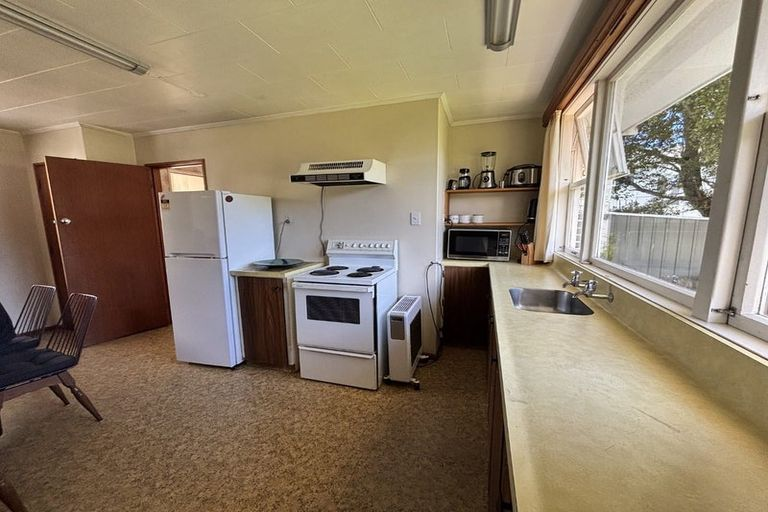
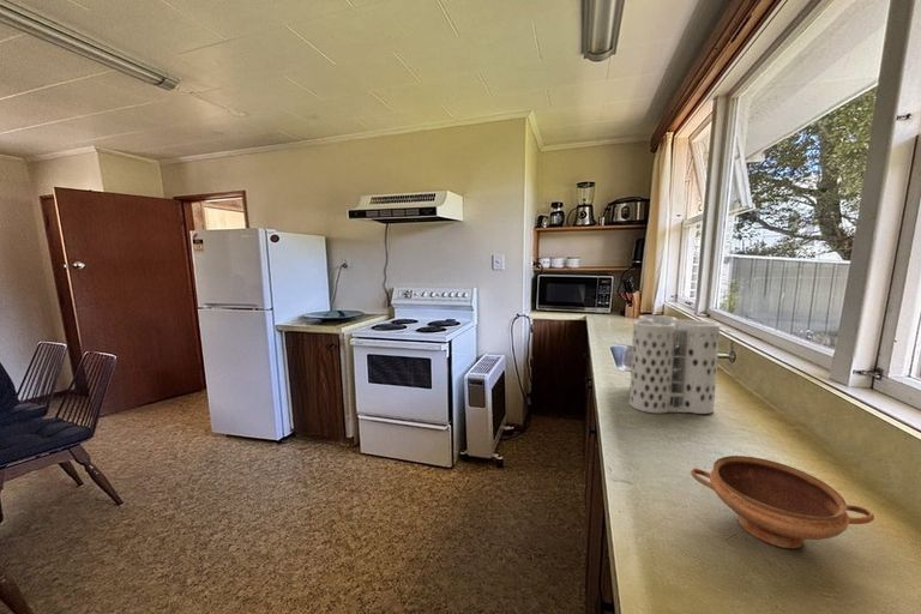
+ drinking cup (771, 505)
+ utensil holder (673, 362)
